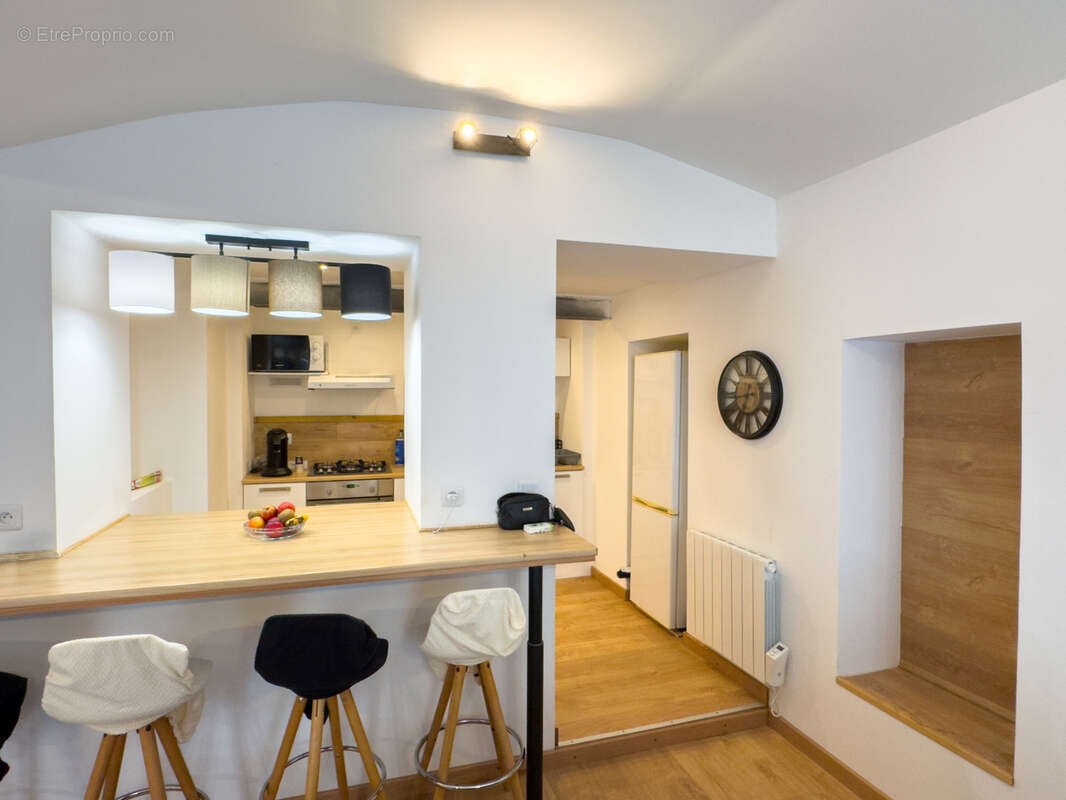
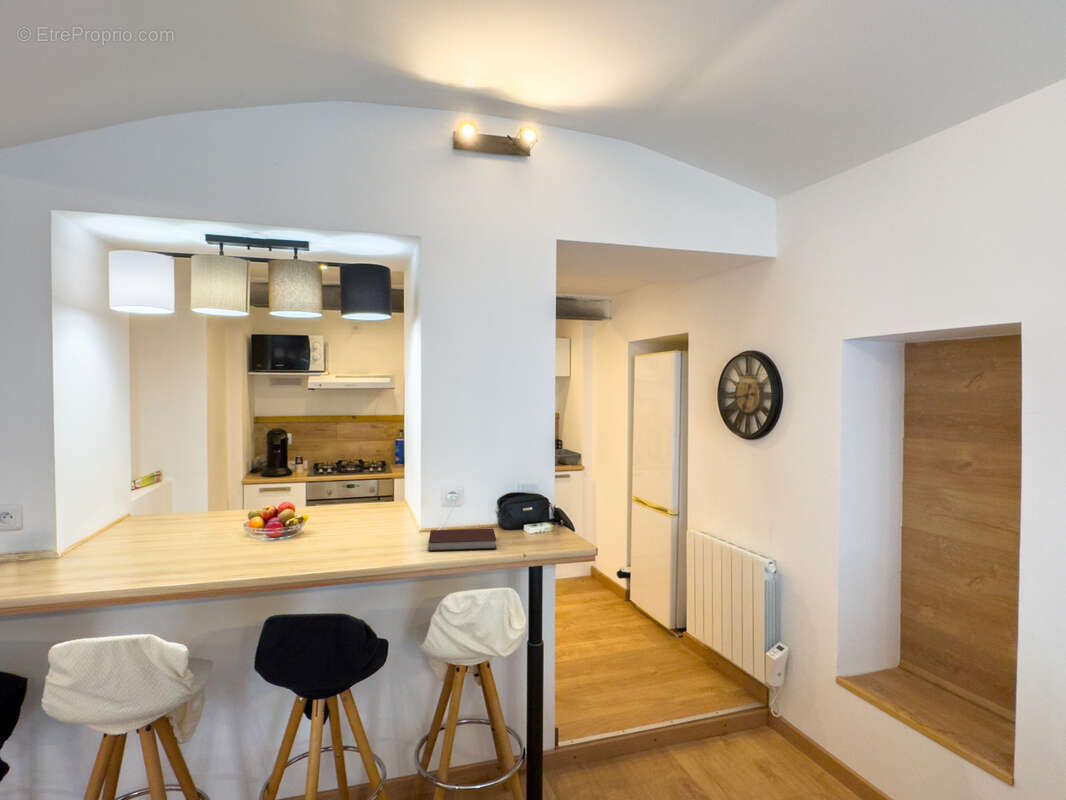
+ notebook (462, 539)
